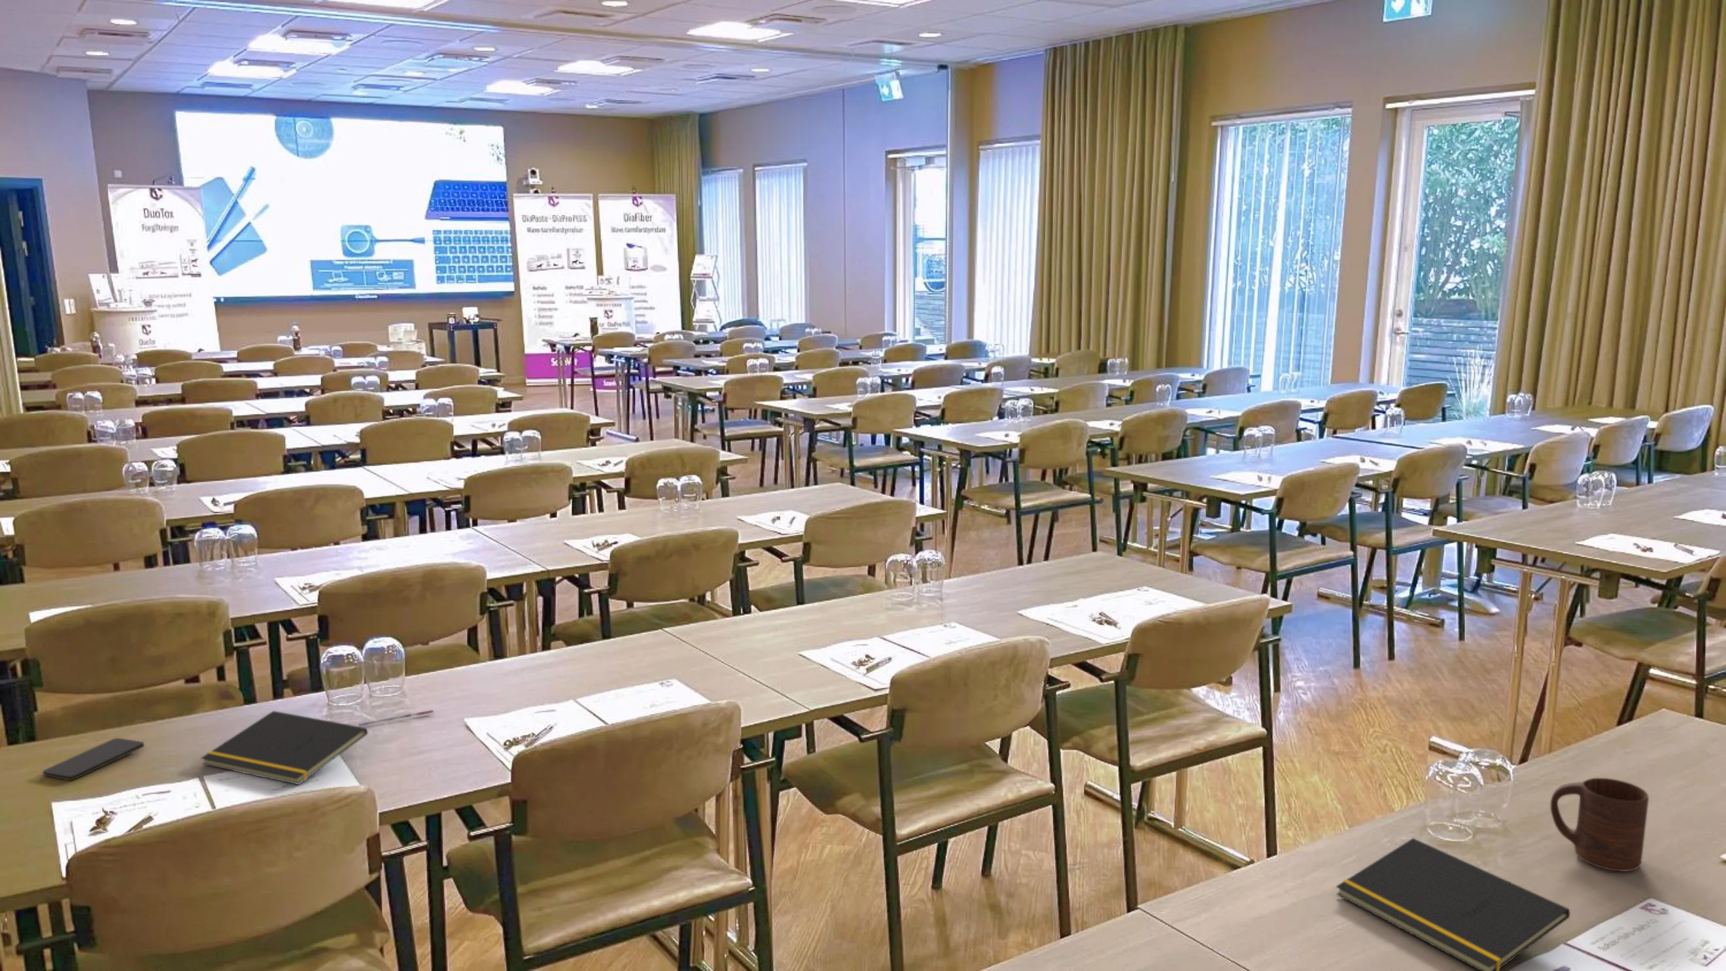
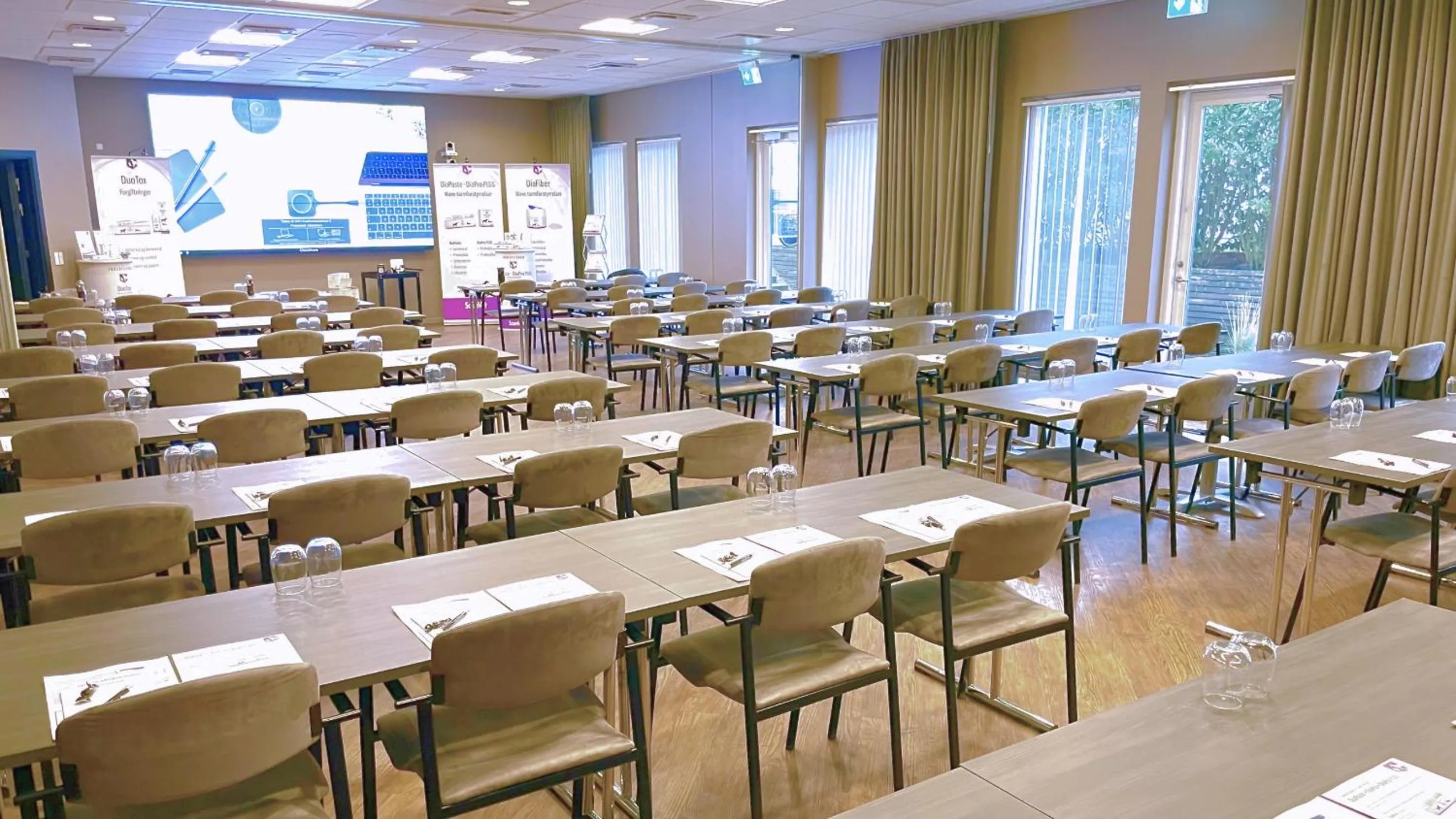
- smartphone (94, 758)
- pen (396, 717)
- notepad (1449, 901)
- notepad (286, 746)
- cup (1600, 823)
